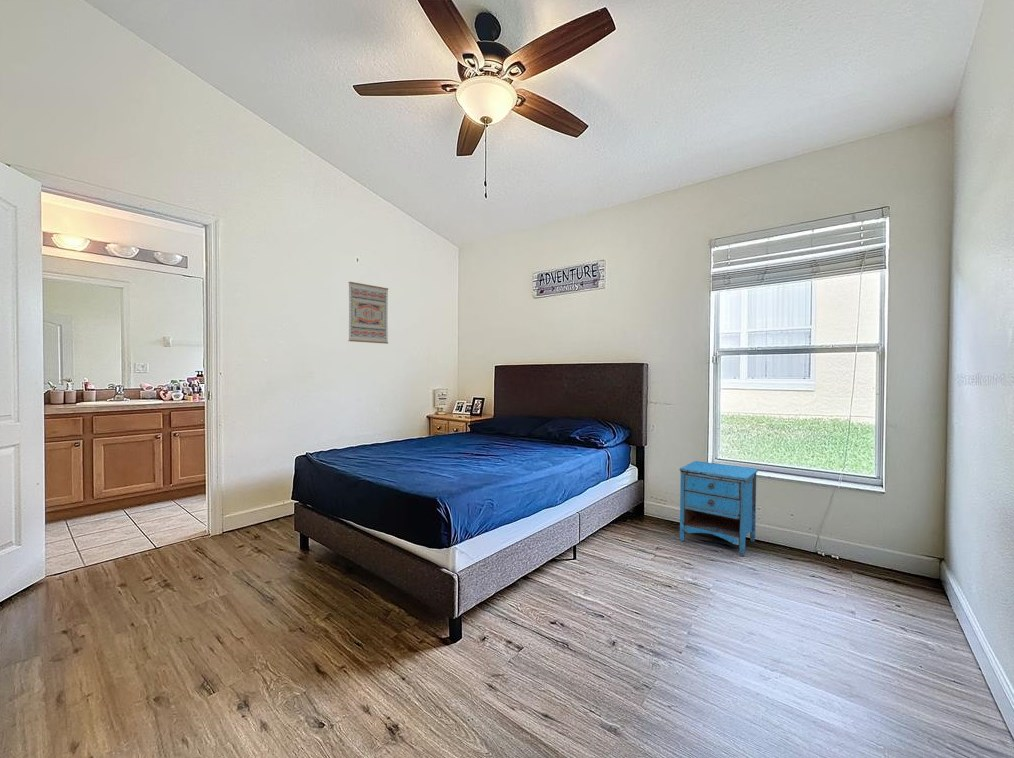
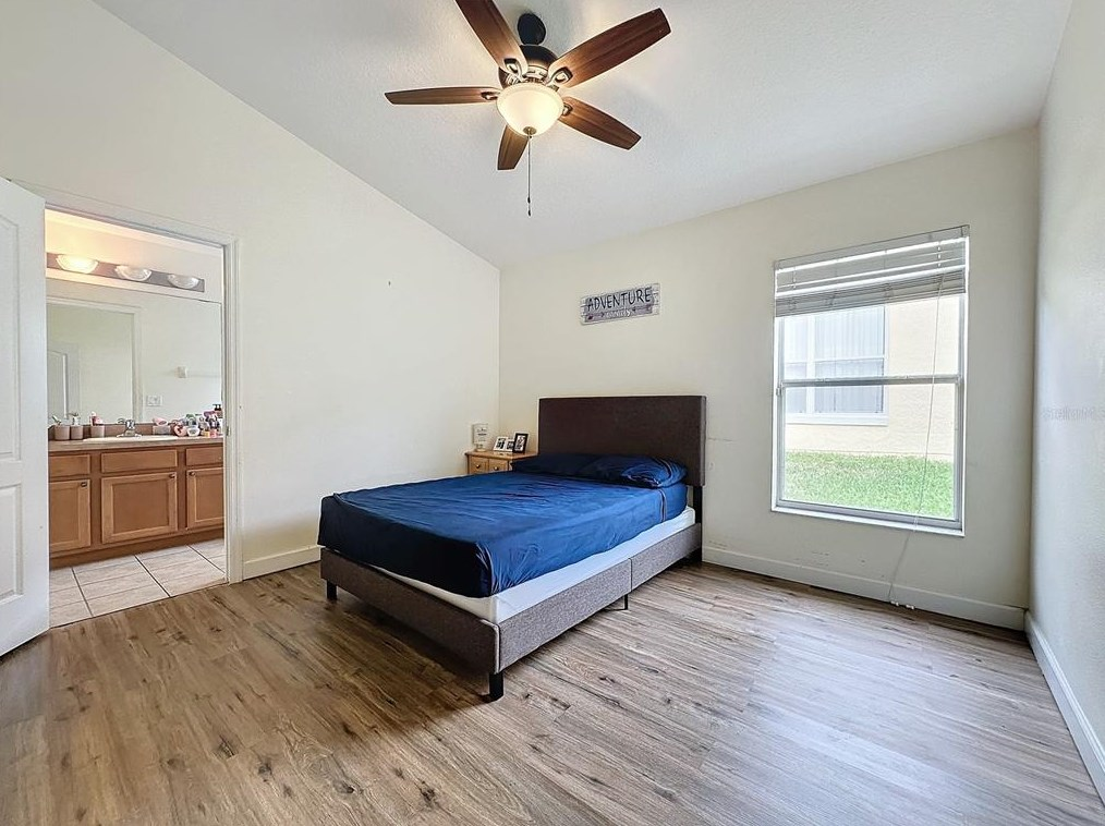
- wall art (369, 313)
- nightstand (717, 504)
